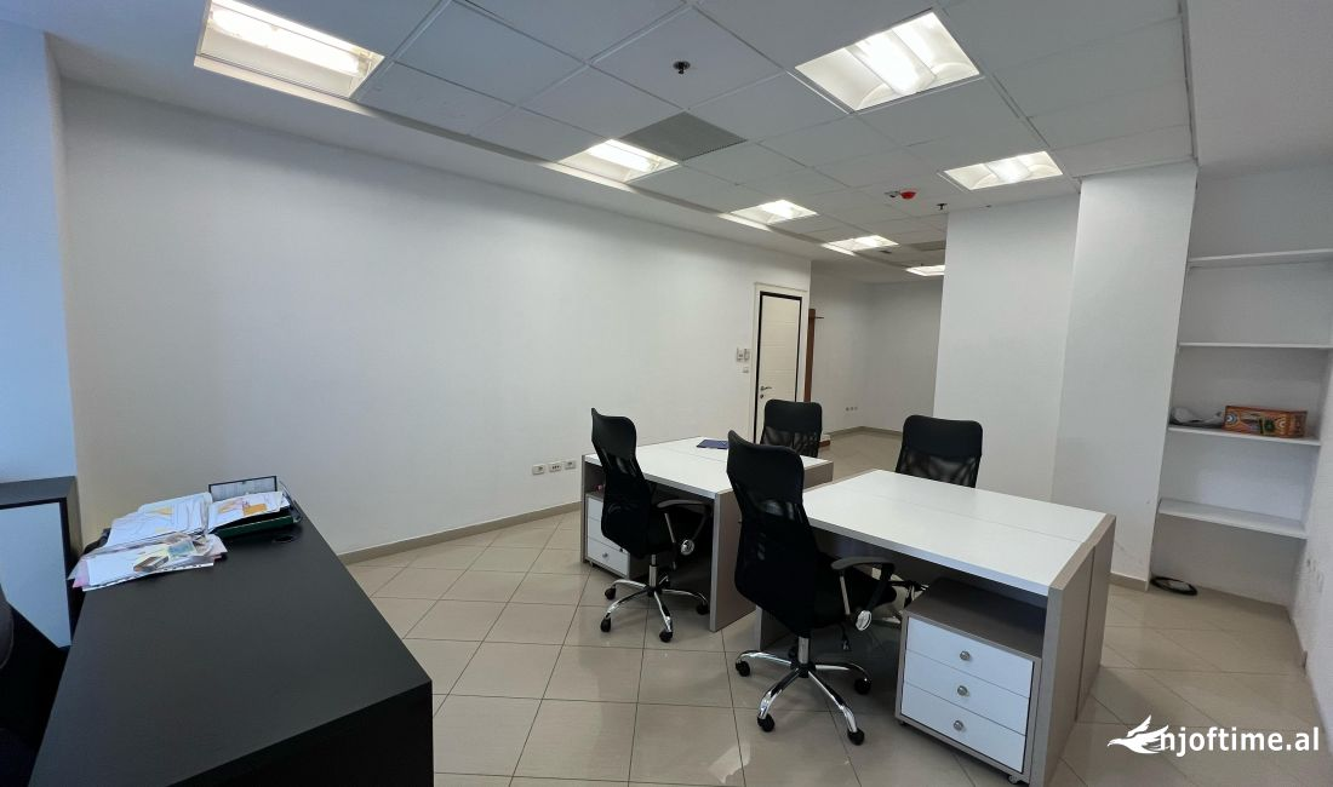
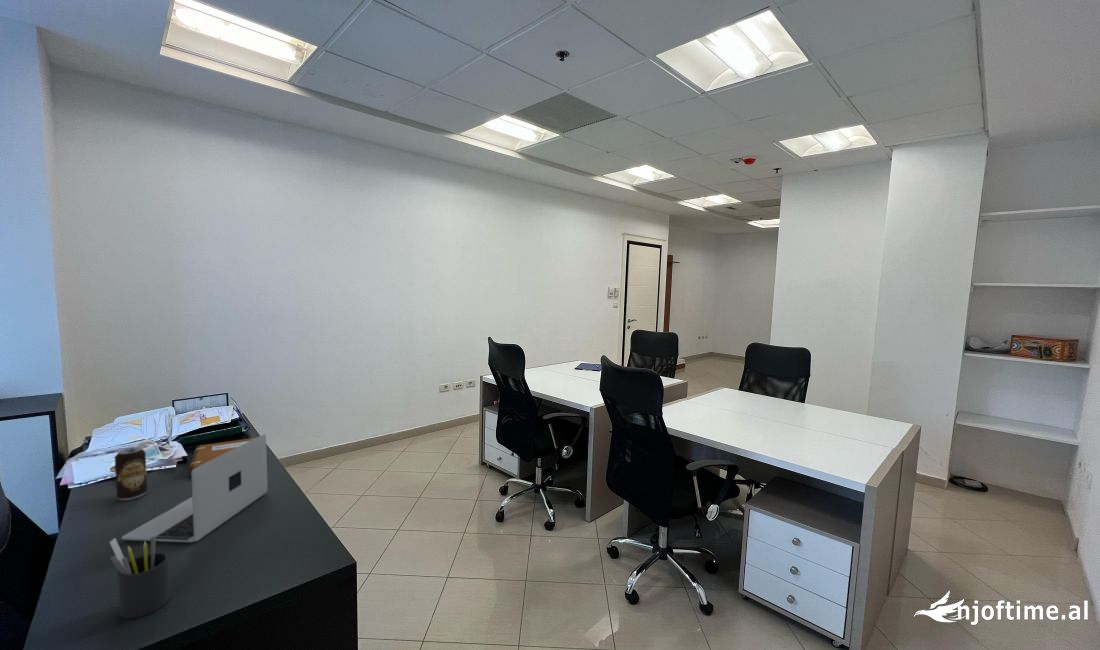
+ pen holder (140, 571)
+ beverage can (131, 473)
+ laptop (201, 481)
+ notebook (224, 453)
